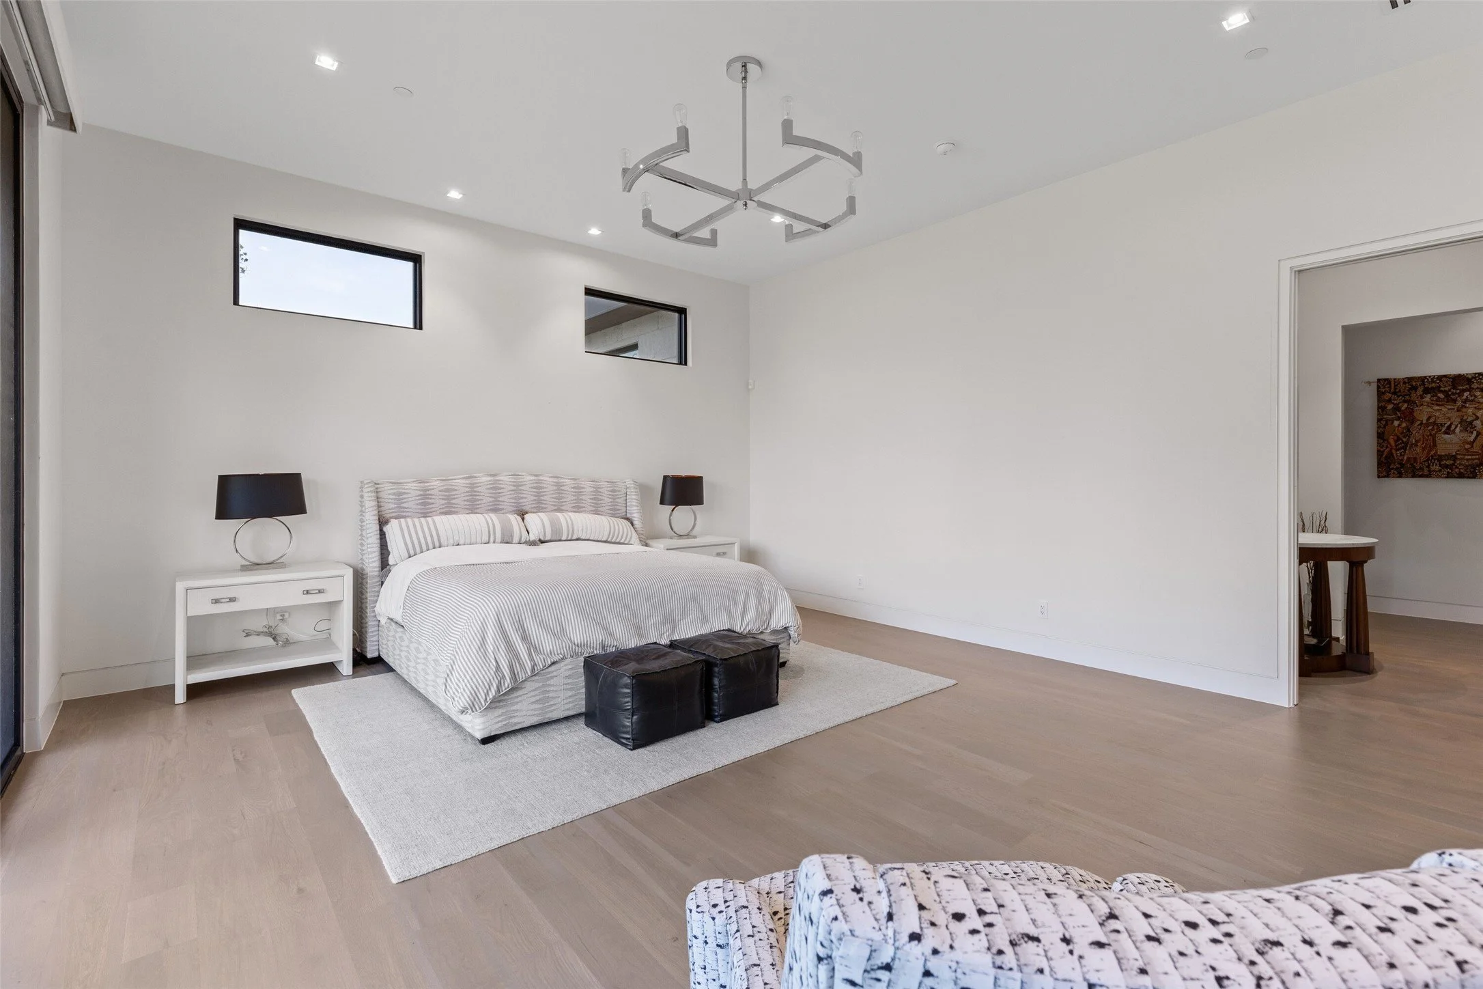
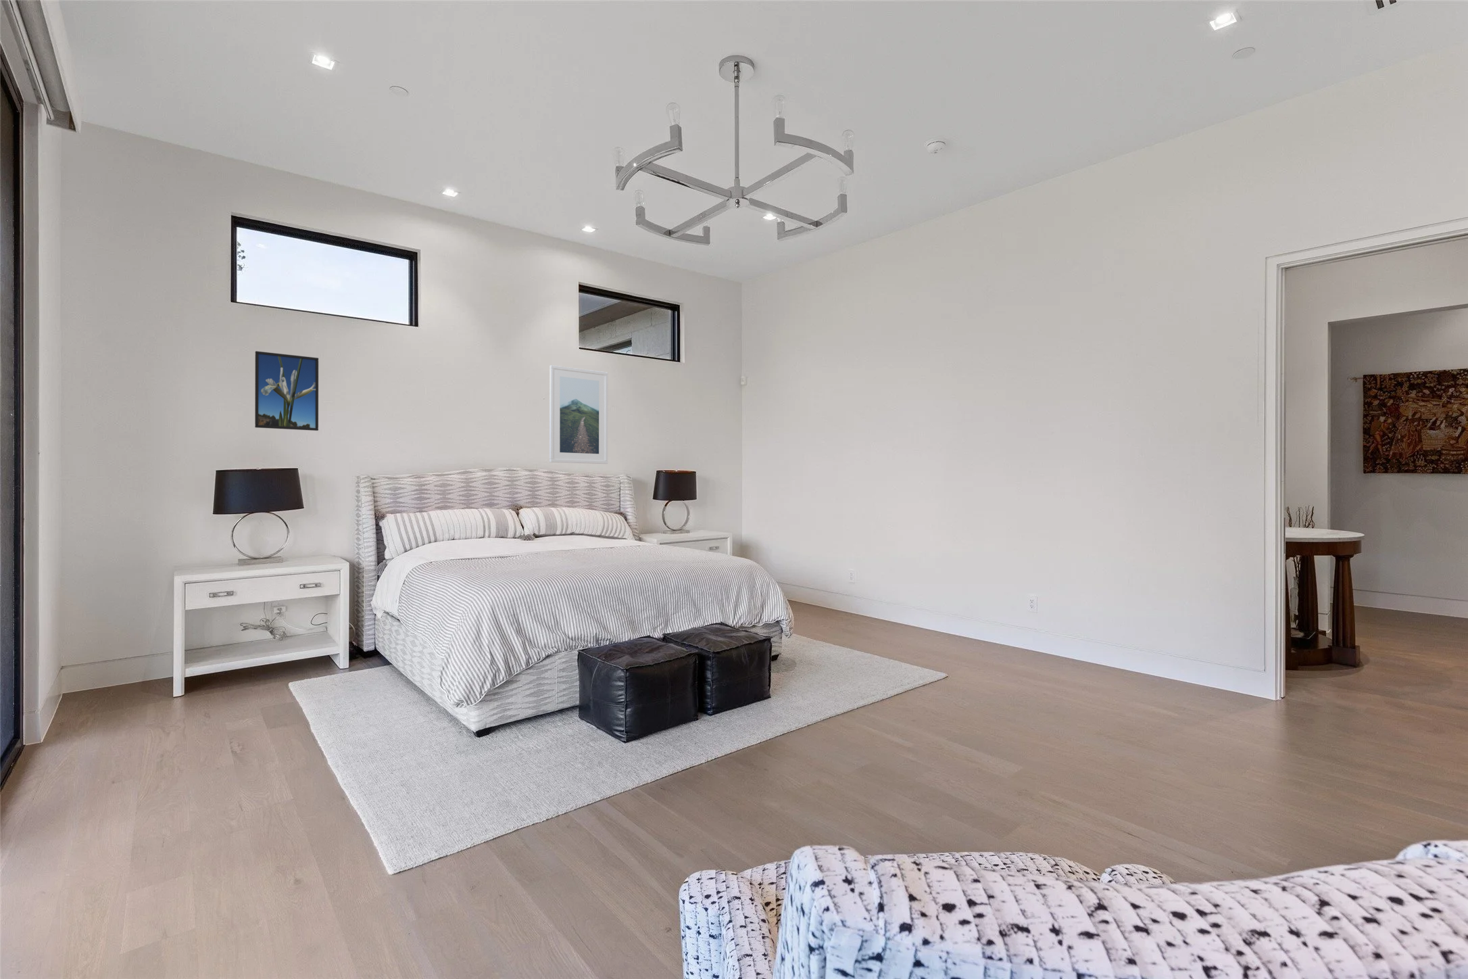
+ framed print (579, 416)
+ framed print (287, 391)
